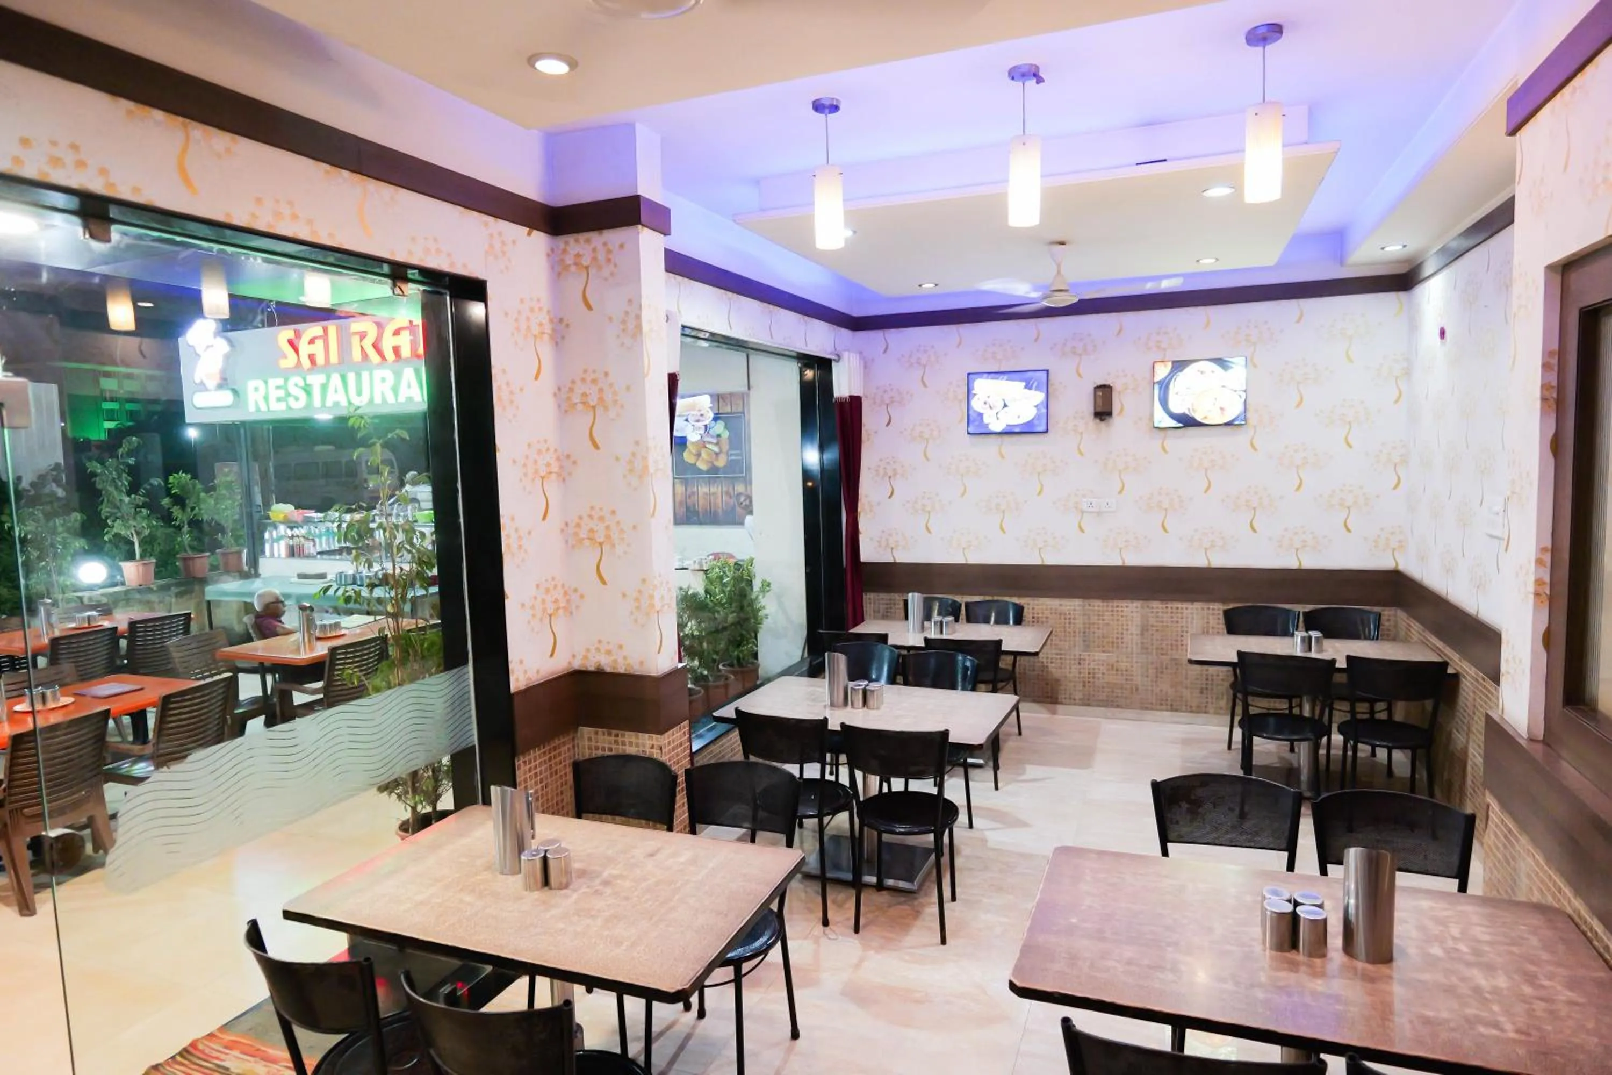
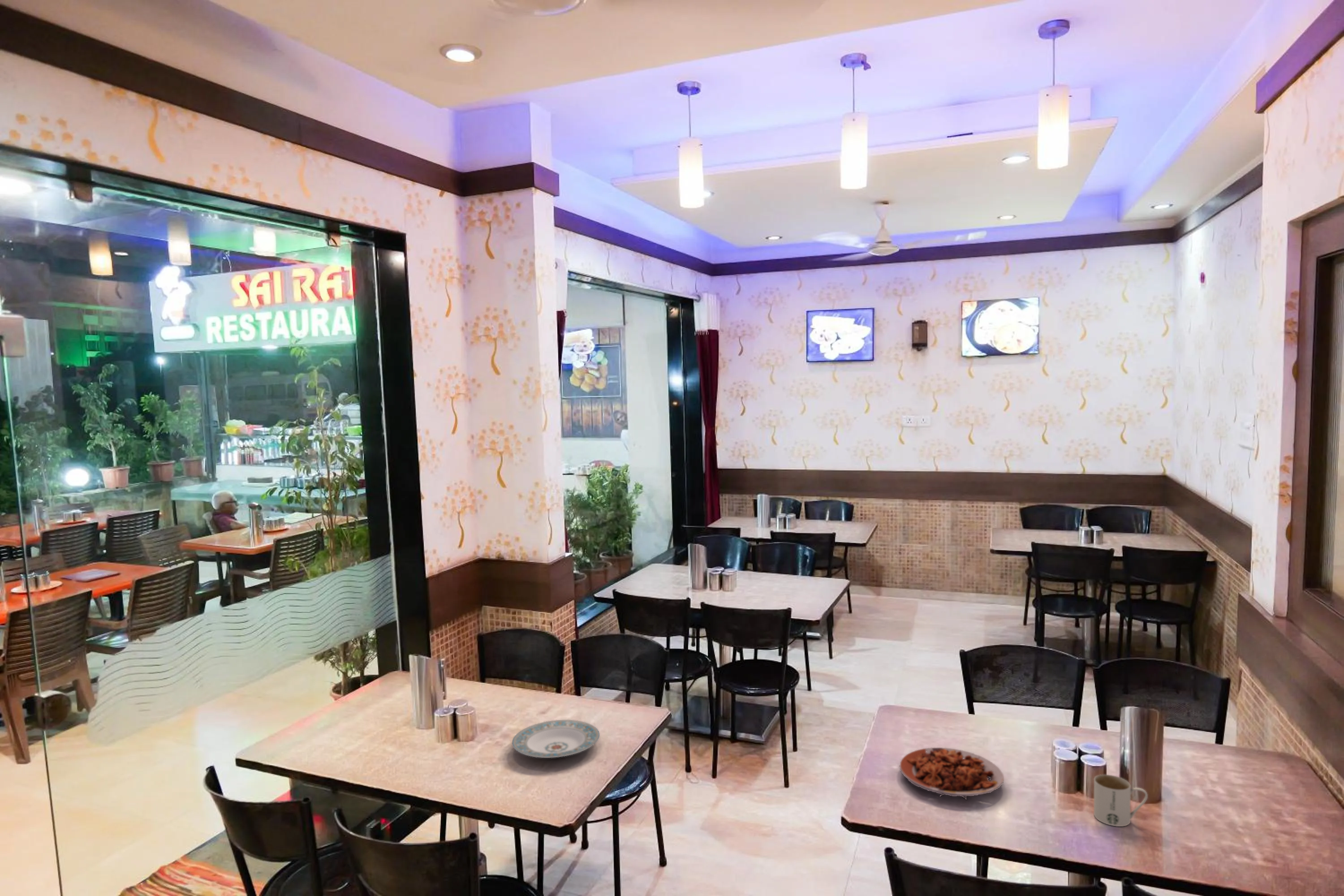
+ plate (556, 743)
+ food plate (951, 767)
+ mug (1120, 801)
